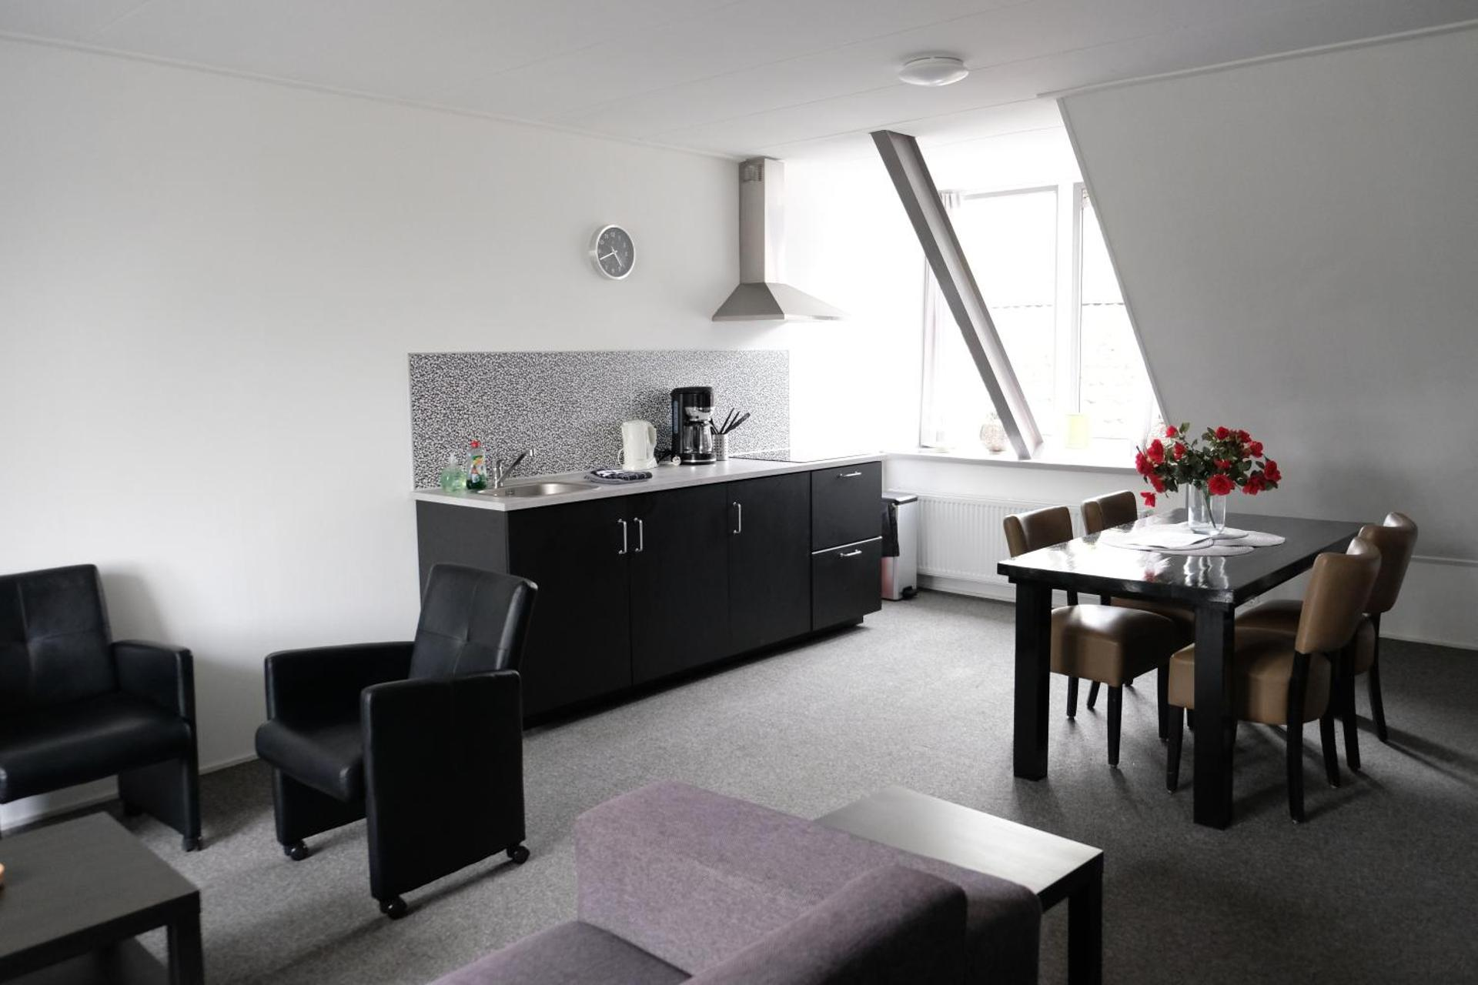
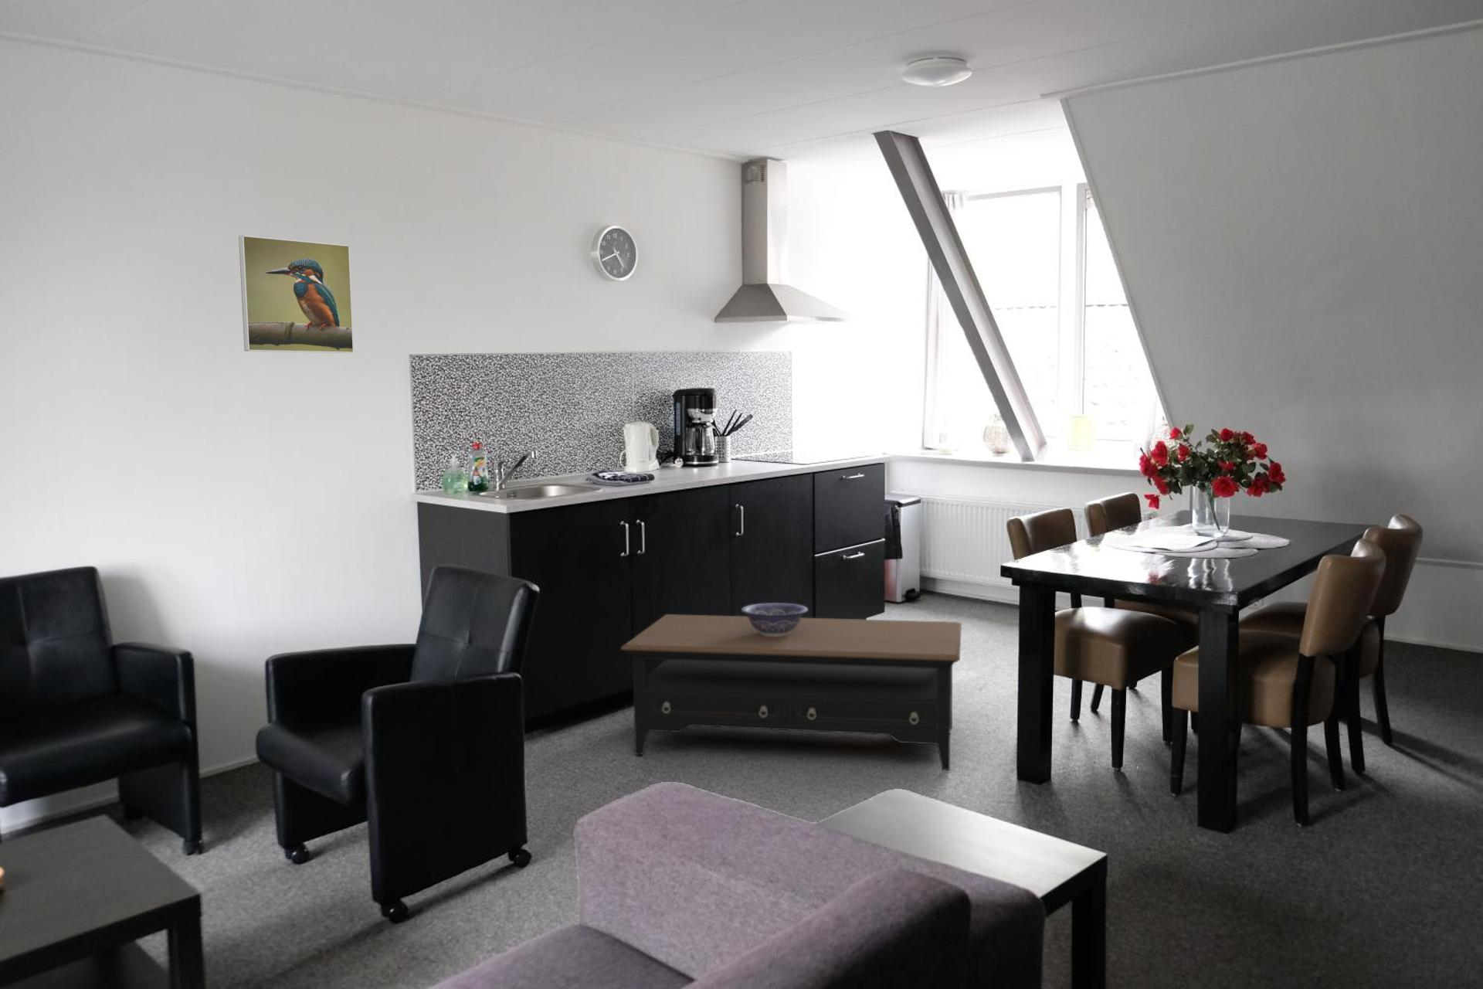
+ decorative bowl (775, 620)
+ coffee table (798, 687)
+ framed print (298, 297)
